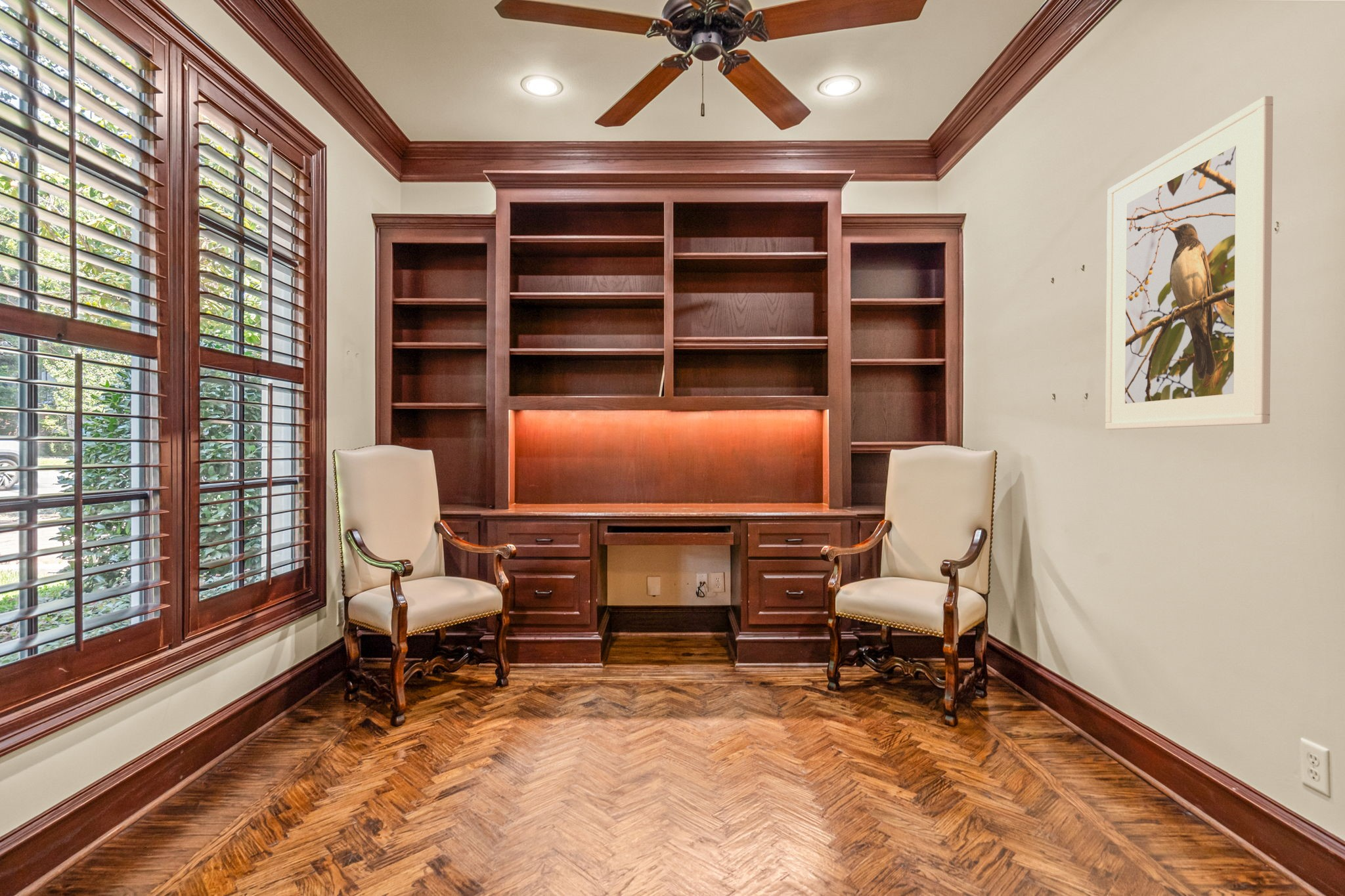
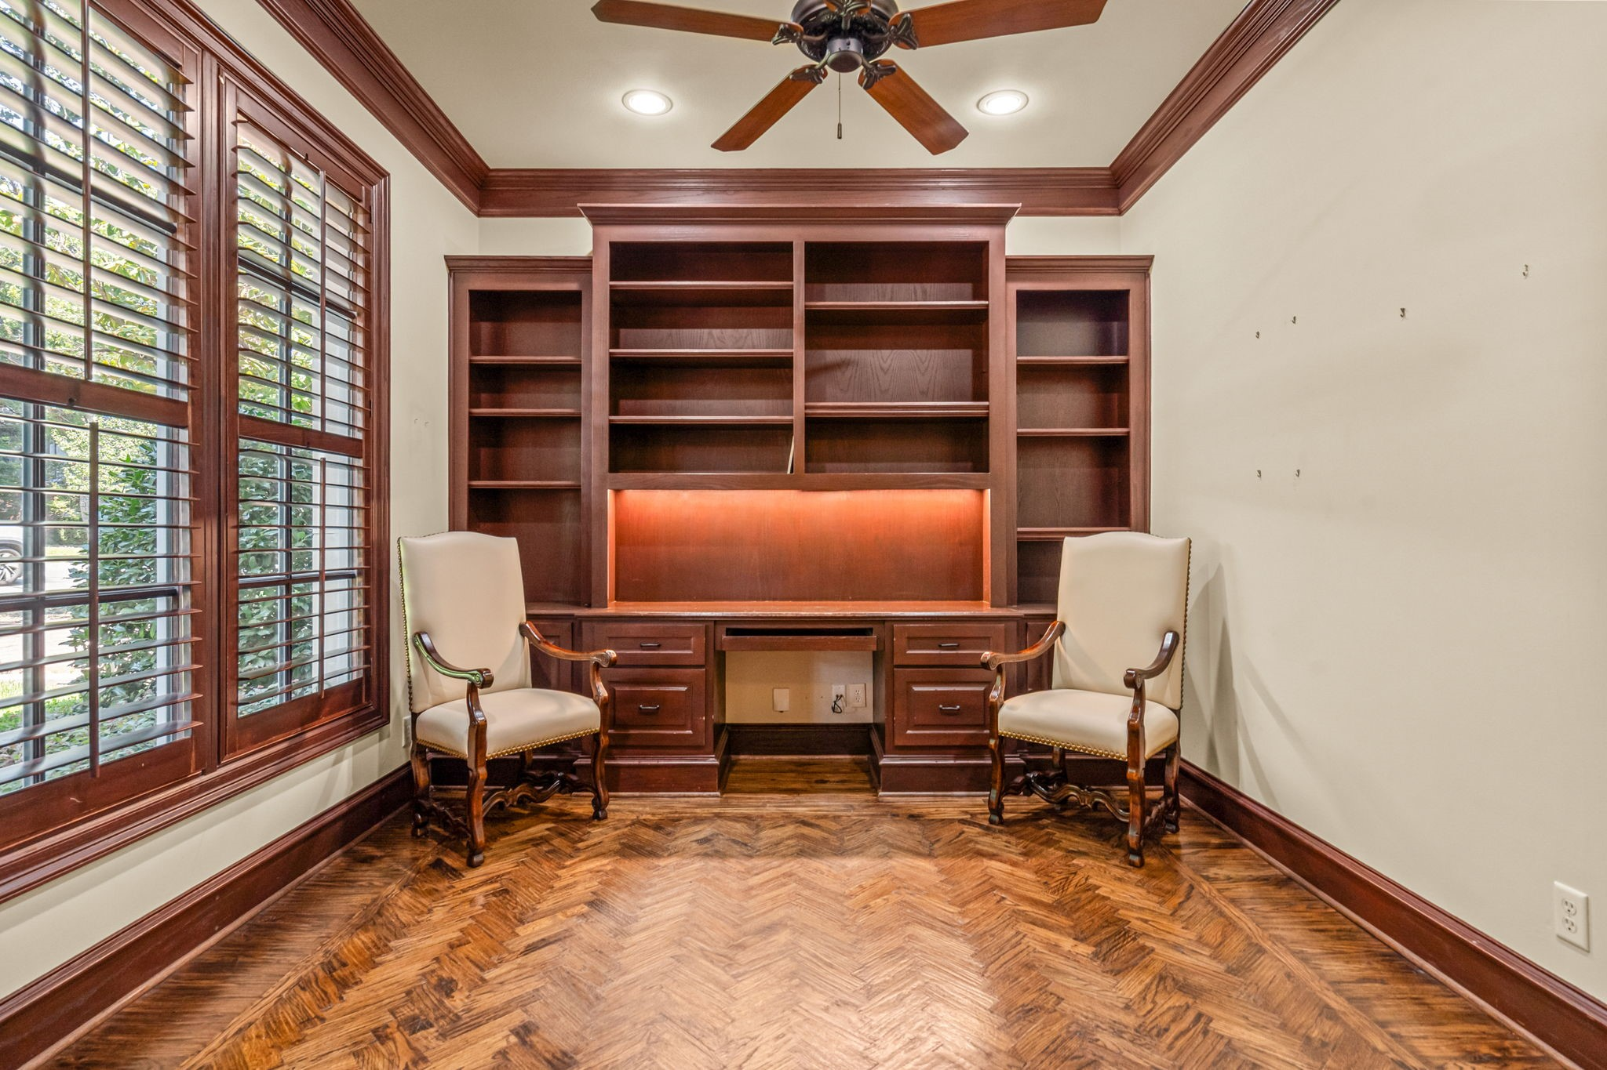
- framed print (1176, 288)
